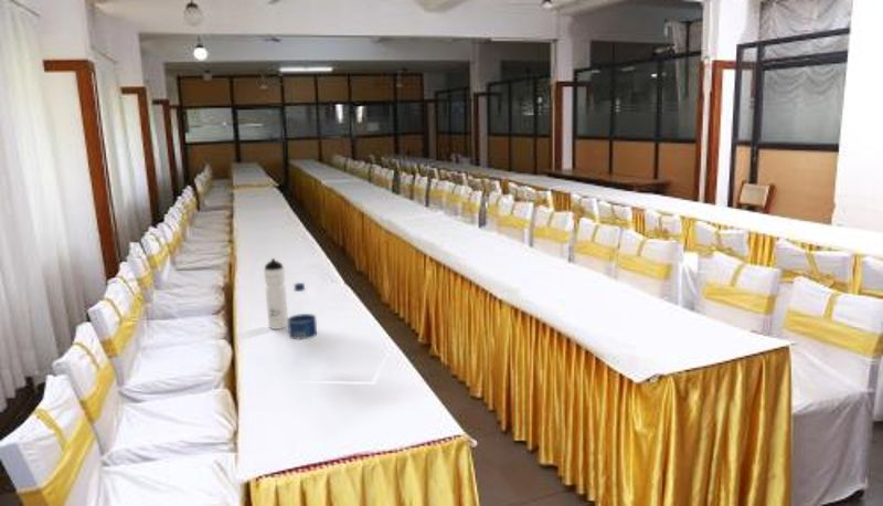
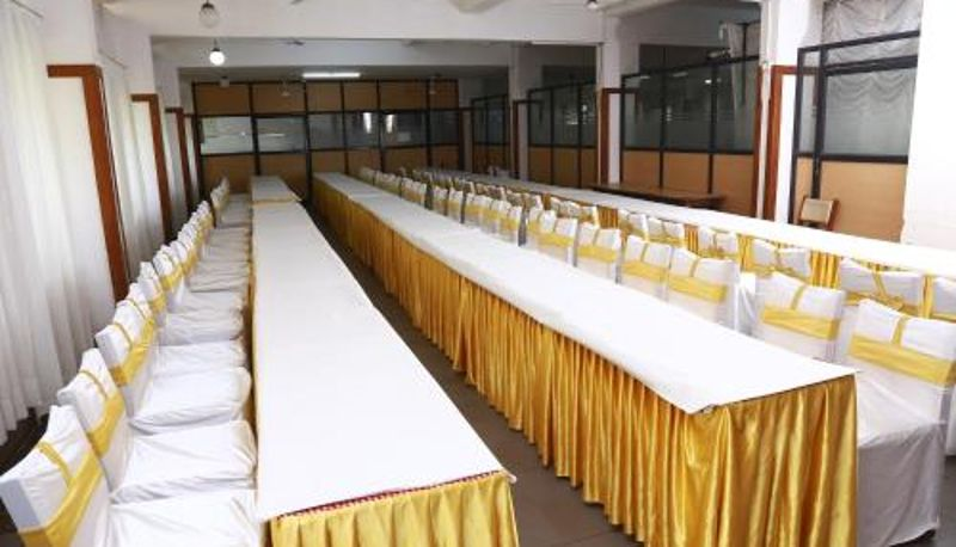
- water bottle (275, 293)
- water bottle (301, 324)
